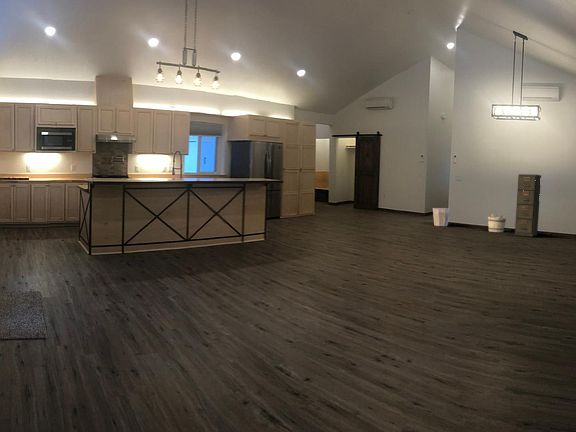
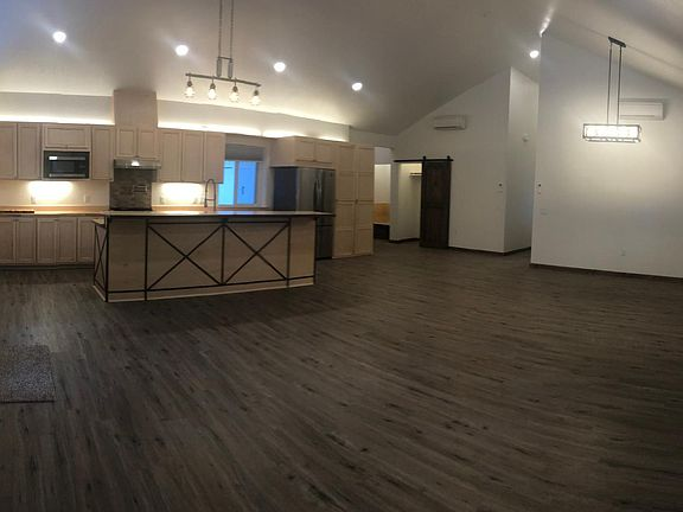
- bucket (496, 223)
- waste bin (441, 217)
- filing cabinet (527, 205)
